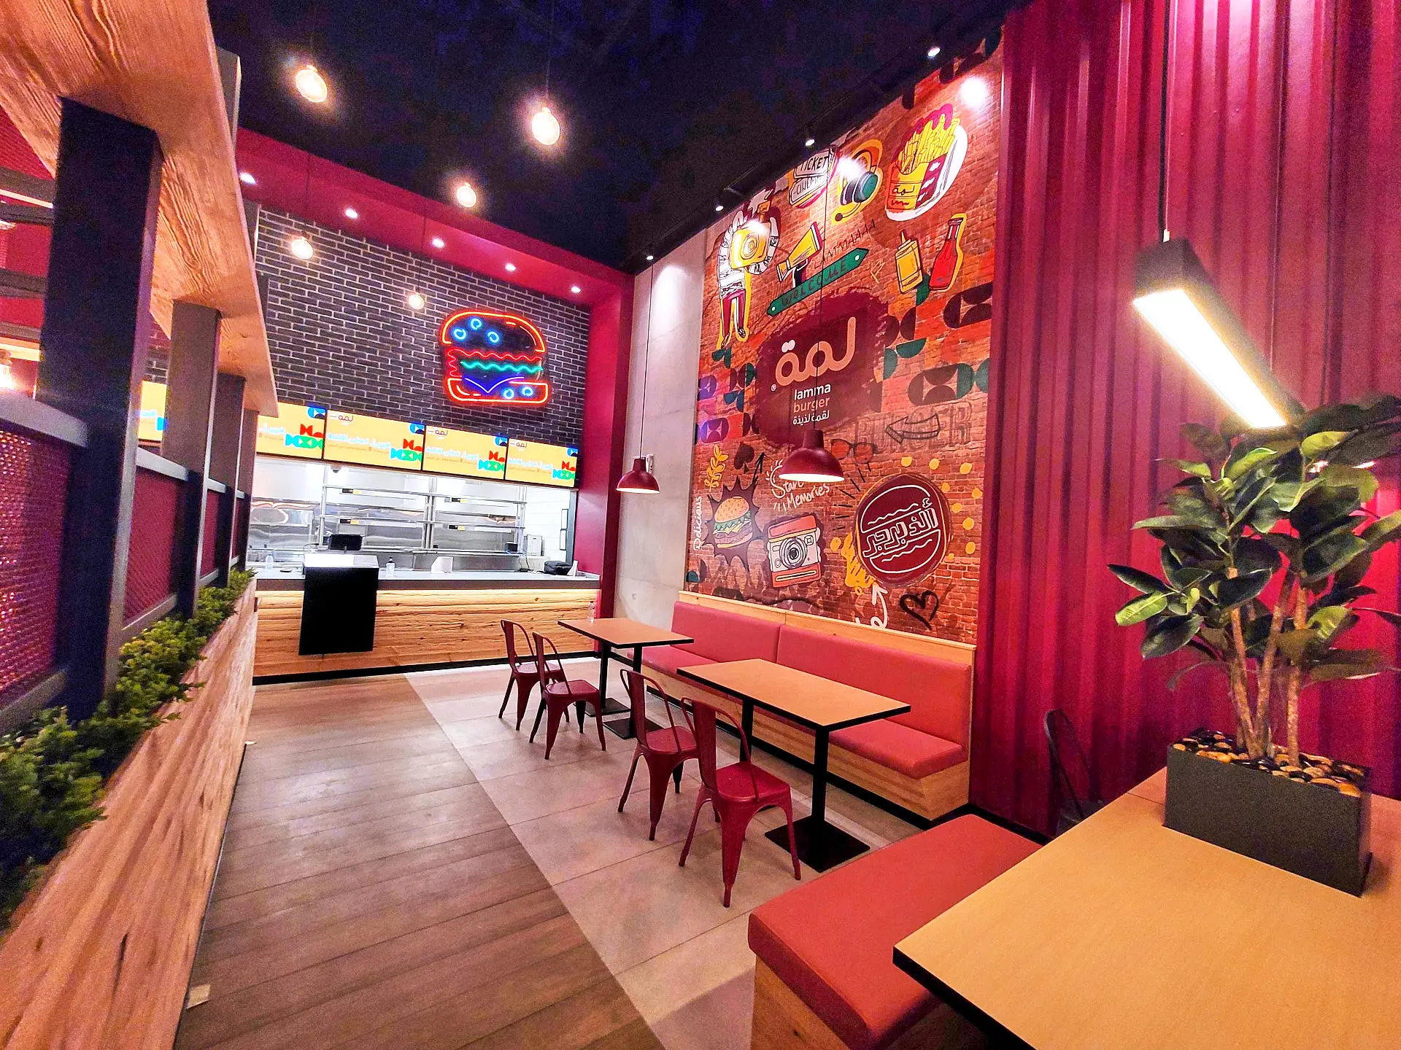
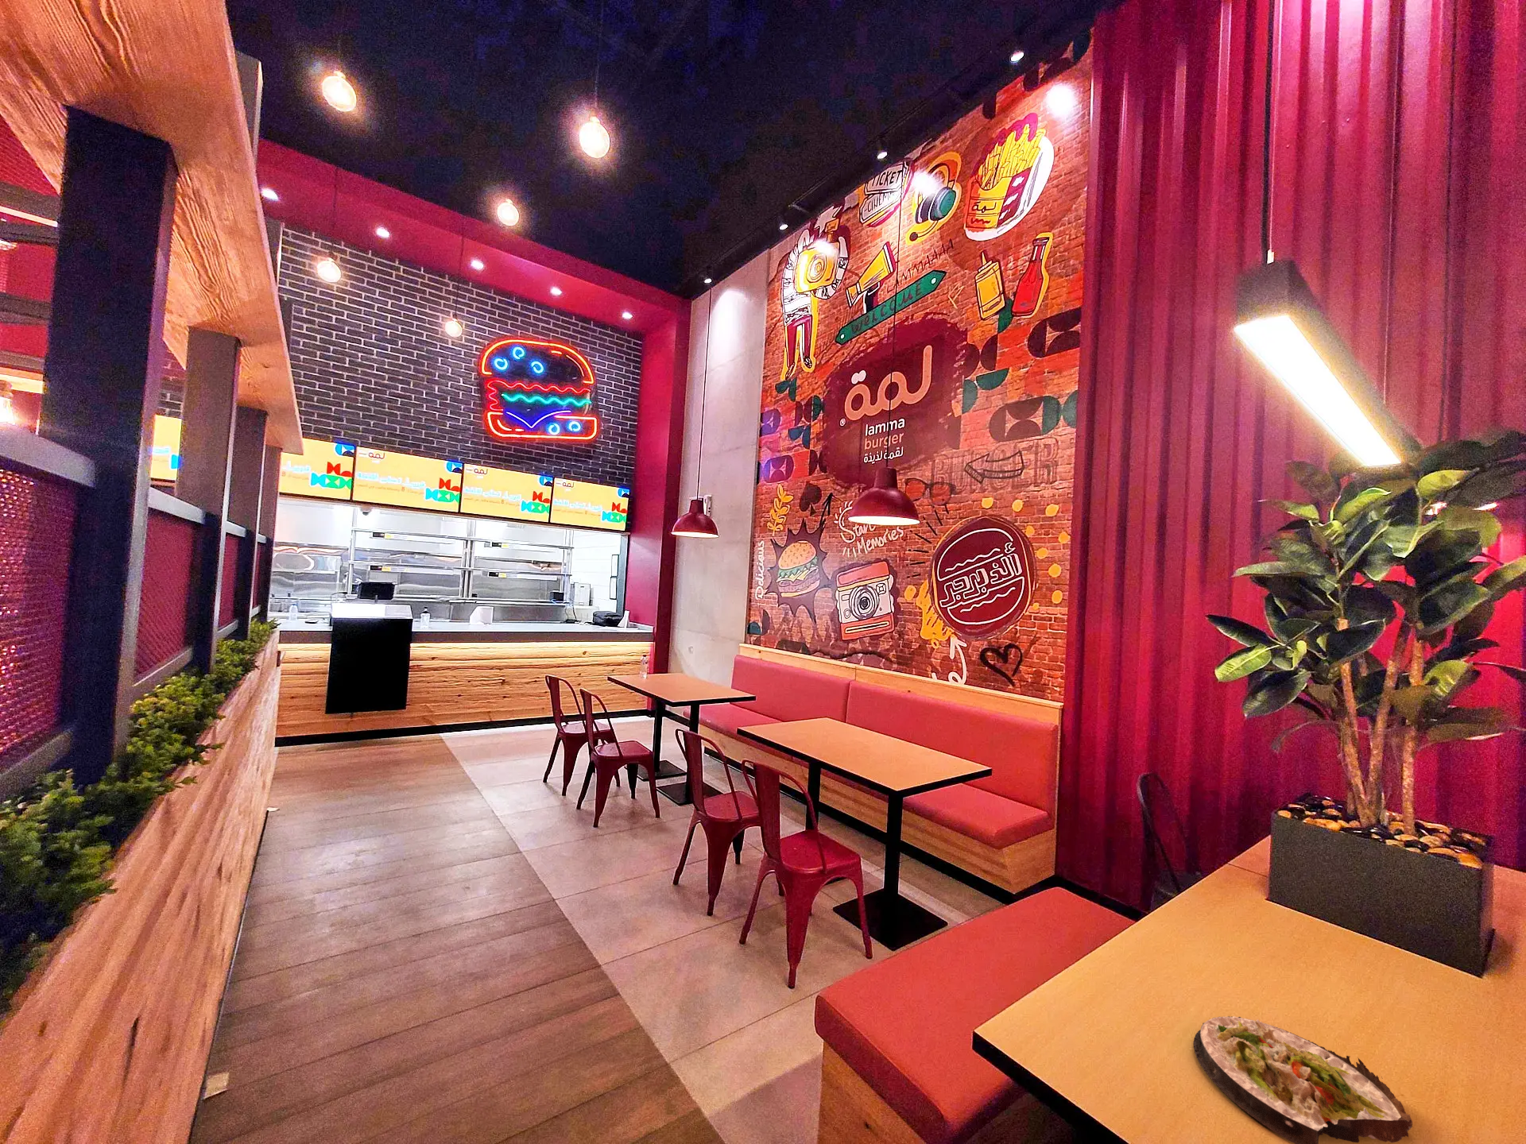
+ salad plate (1288, 1068)
